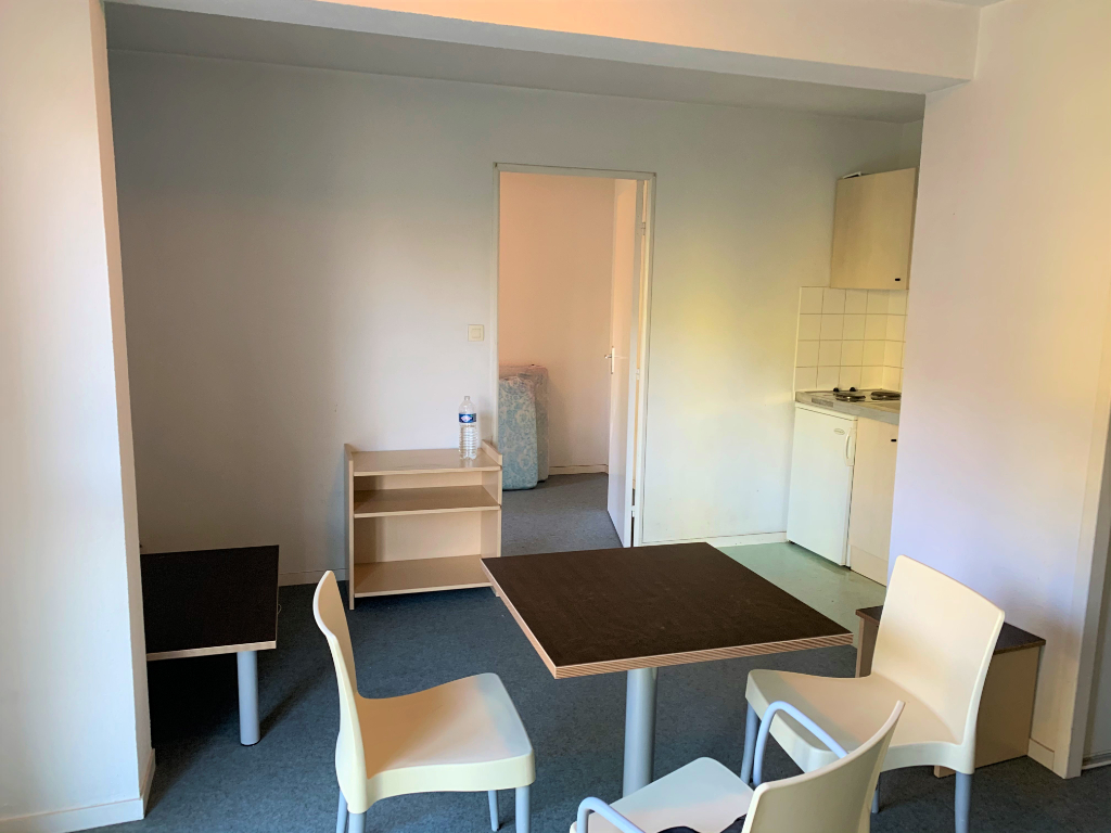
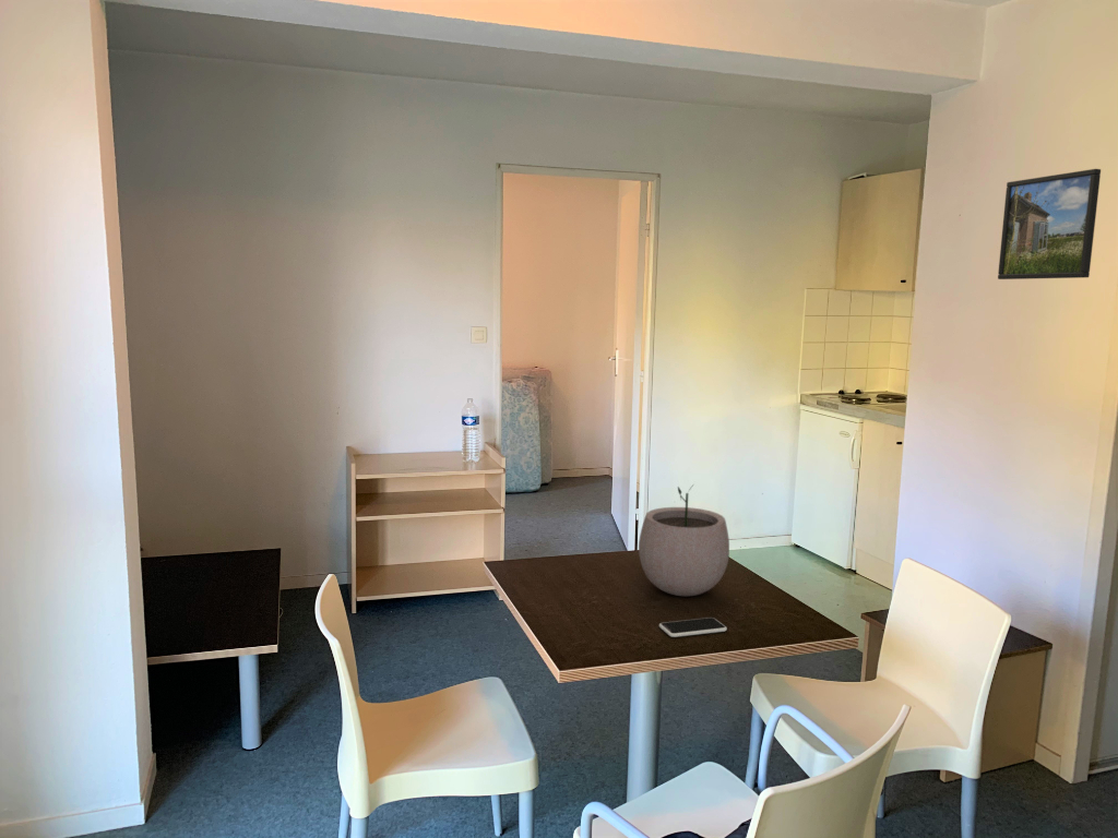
+ plant pot (683, 537)
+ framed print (1046, 227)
+ smartphone (692, 626)
